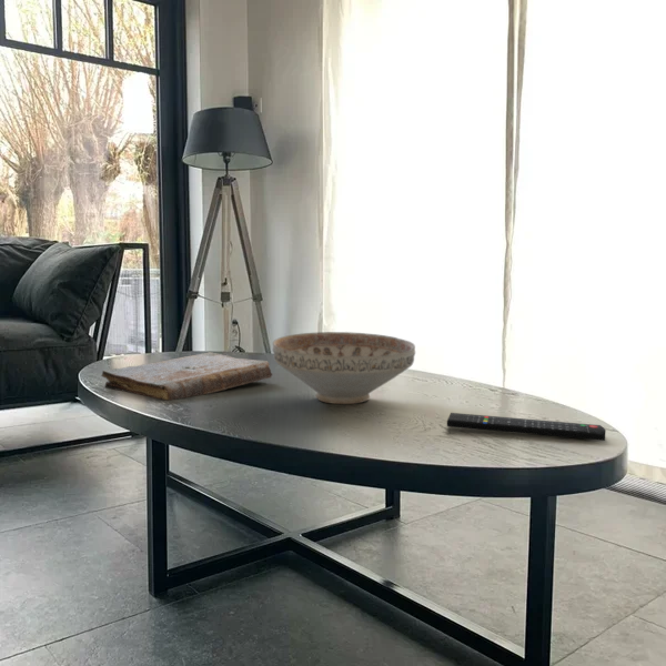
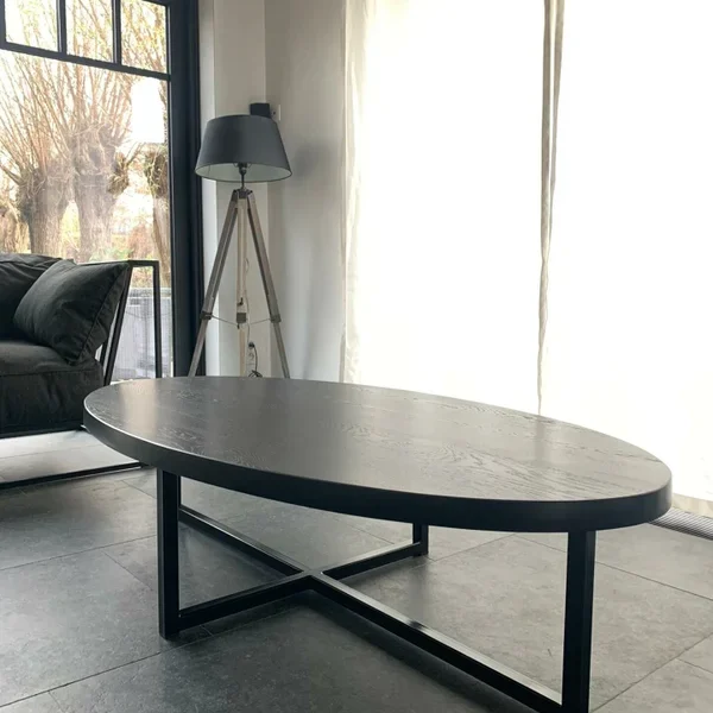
- decorative bowl (343, 370)
- book (189, 374)
- remote control (524, 427)
